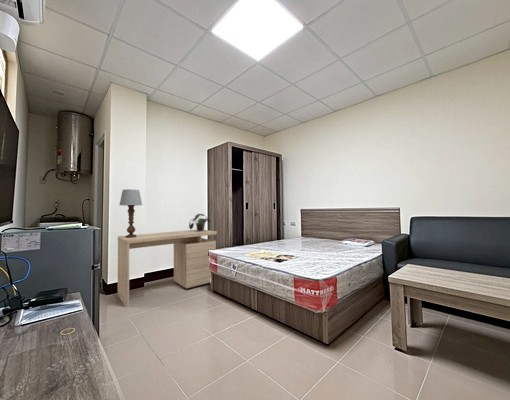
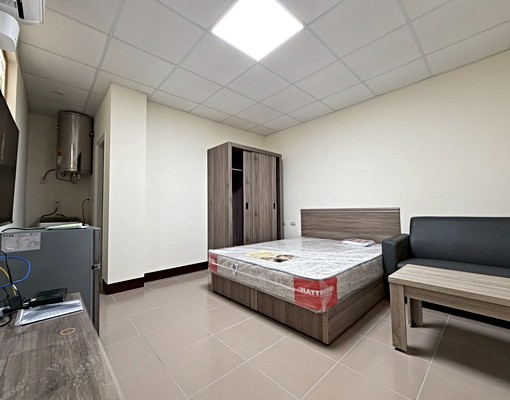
- table lamp (131, 213)
- potted plant (199, 222)
- desk (174, 261)
